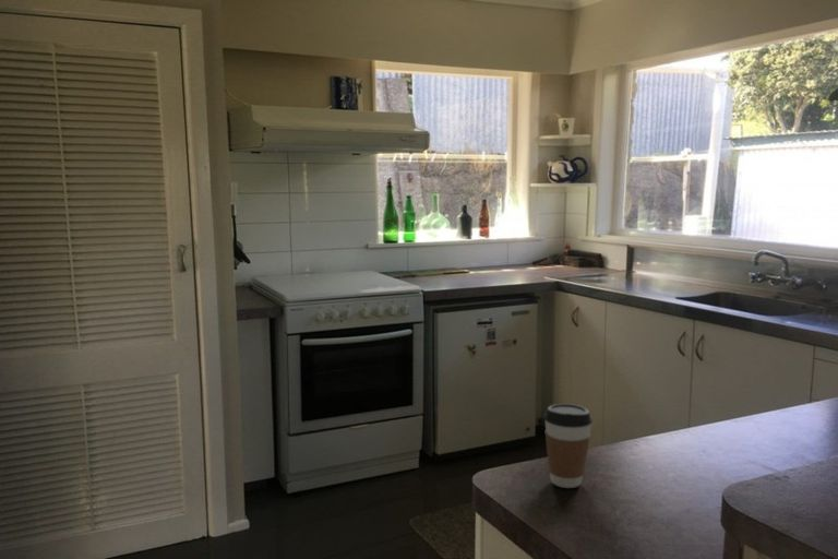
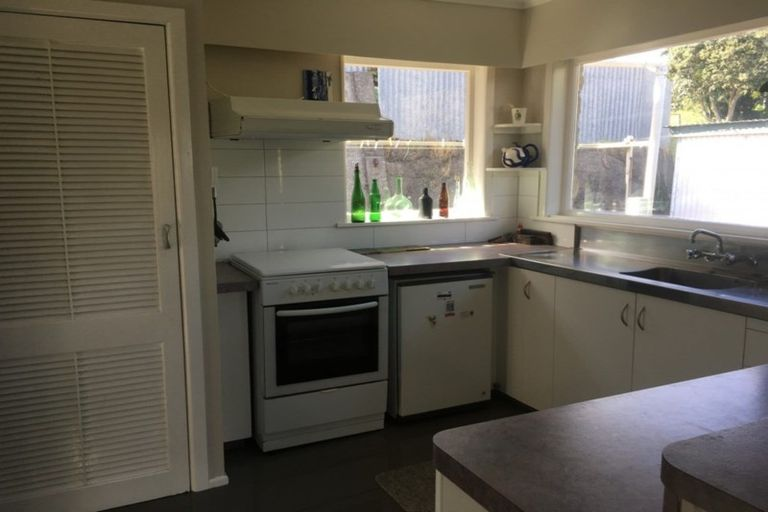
- coffee cup (566, 445)
